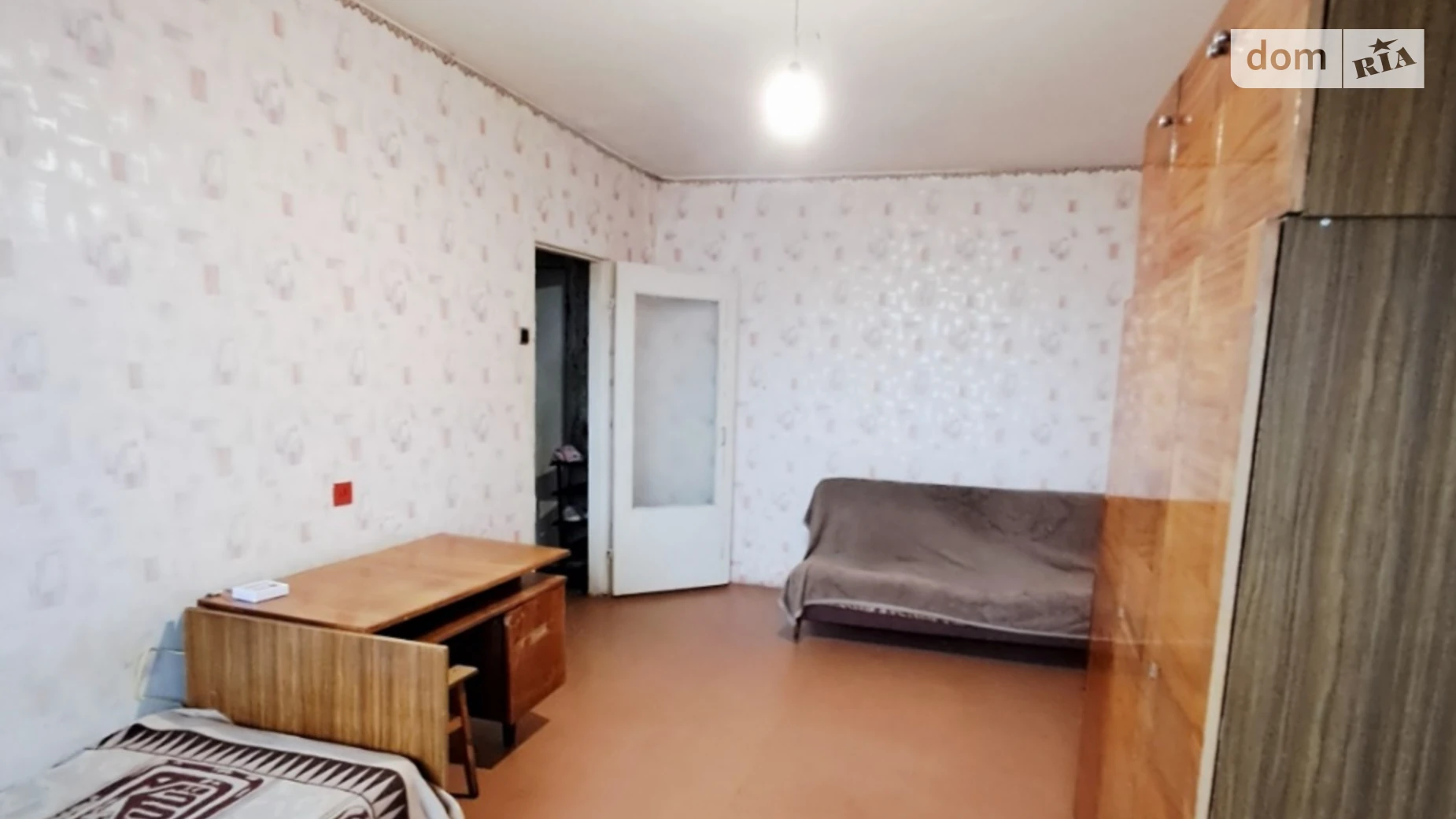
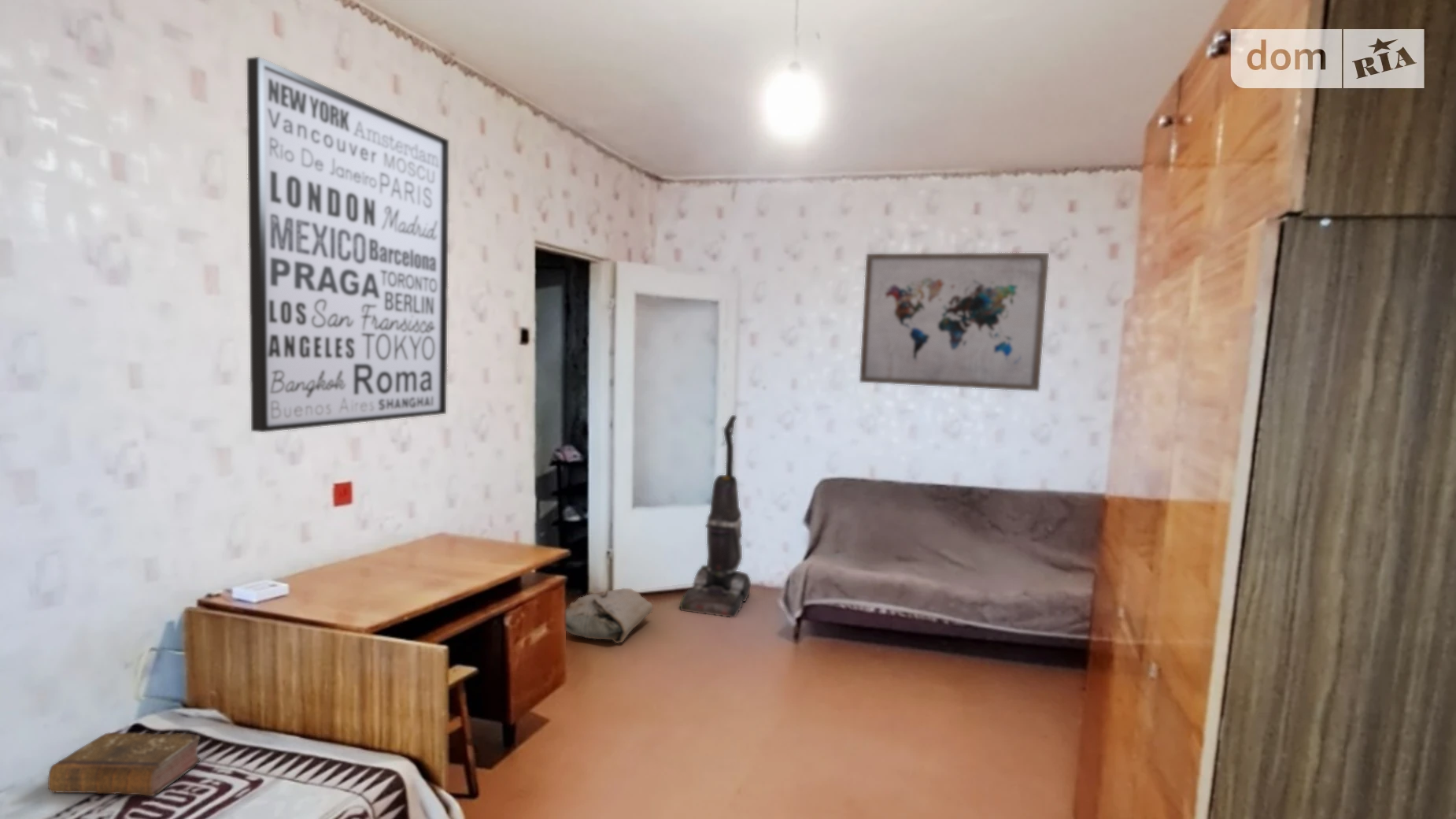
+ book (128, 763)
+ bag (604, 609)
+ wall art (363, 265)
+ wall art (950, 320)
+ vacuum cleaner (719, 511)
